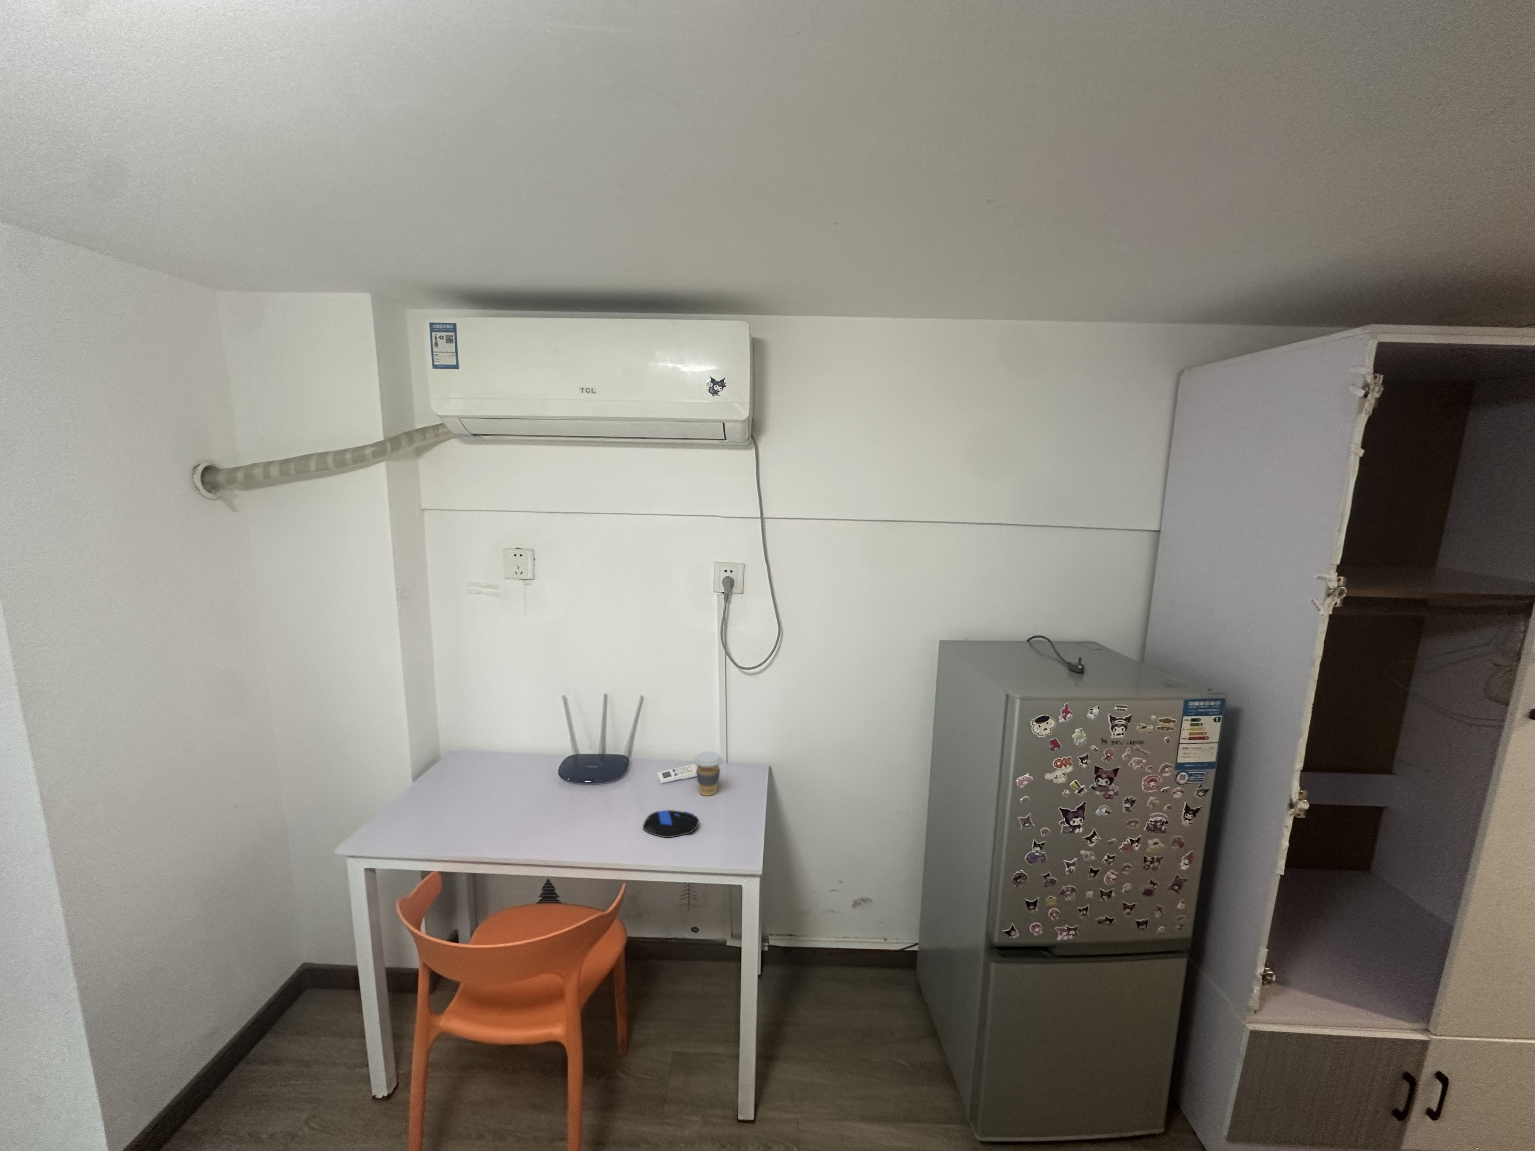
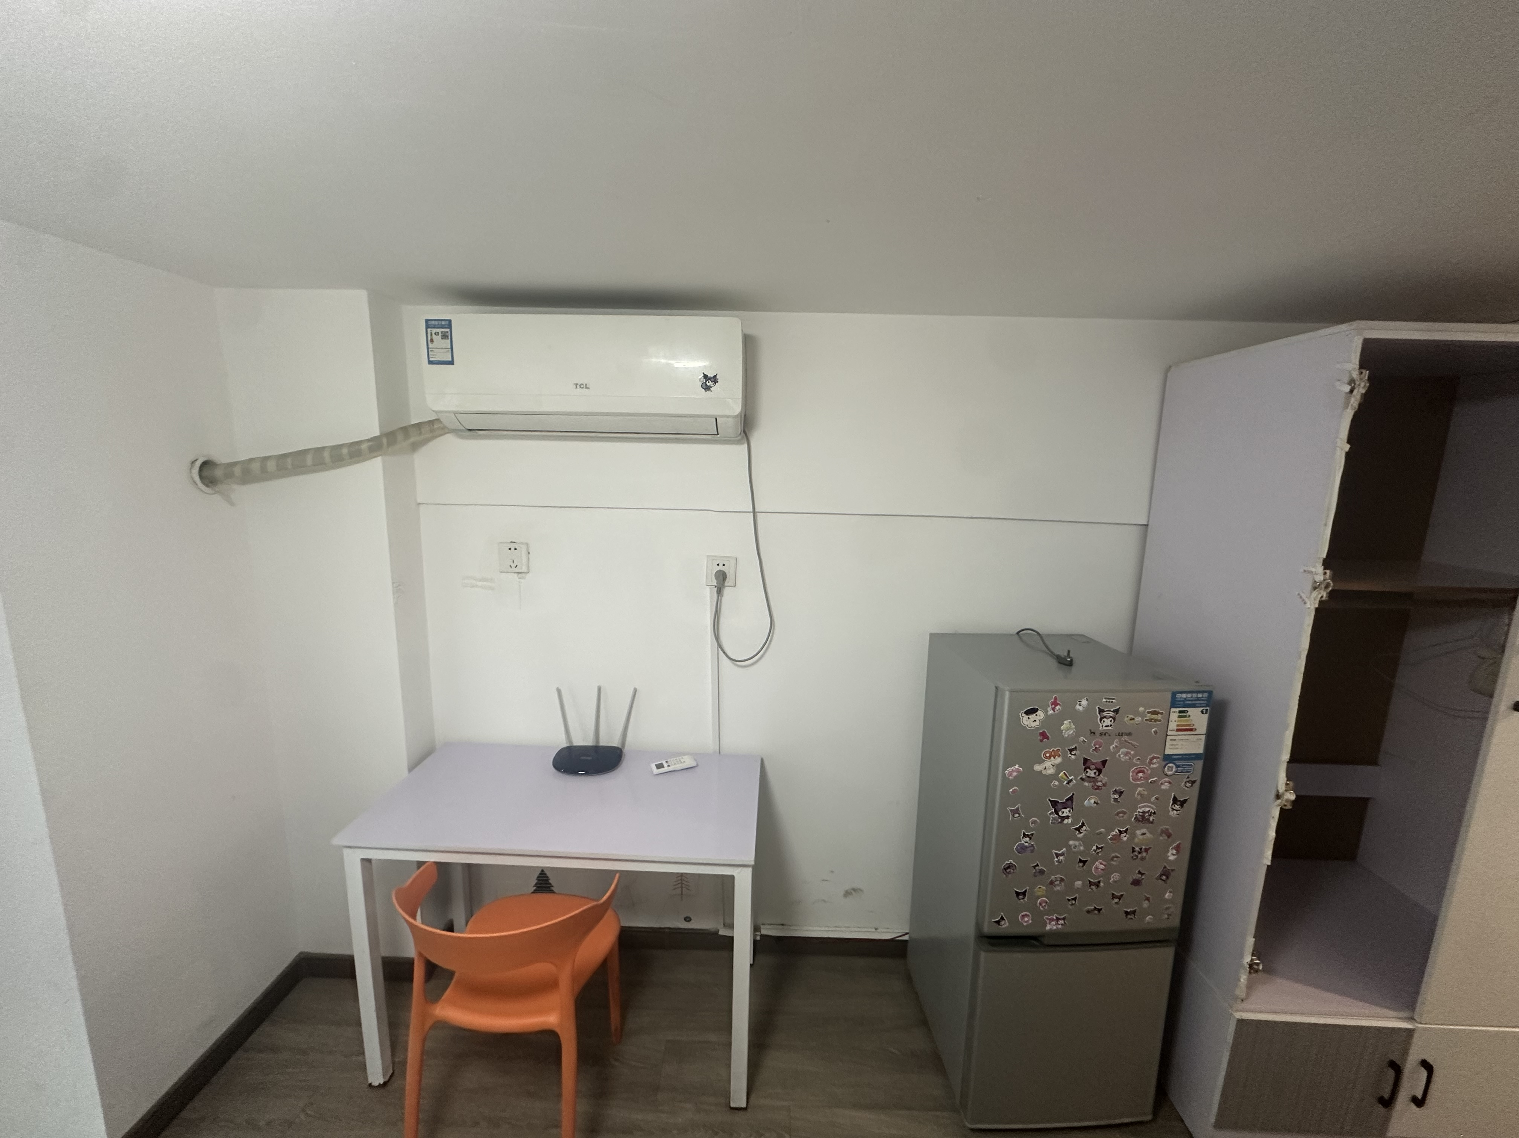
- computer mouse (671, 820)
- coffee cup (708, 774)
